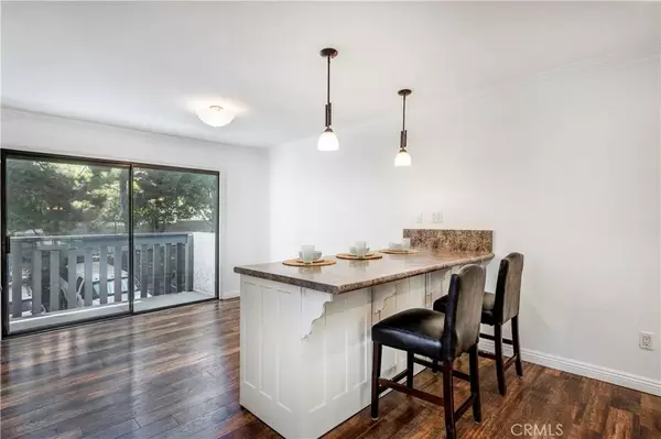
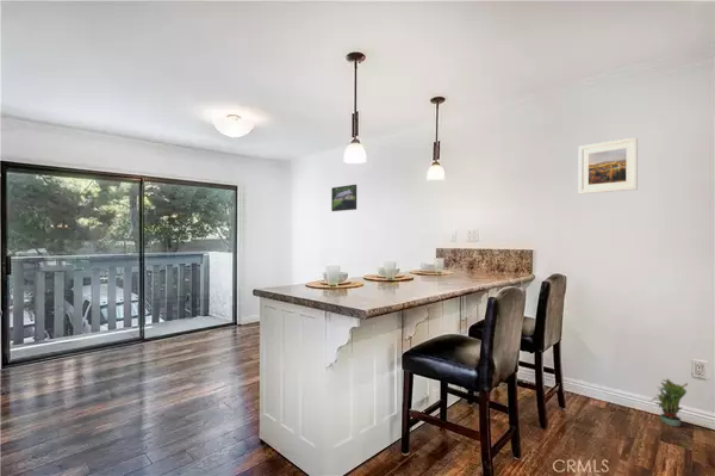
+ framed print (343, 198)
+ potted plant (667, 400)
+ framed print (607, 167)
